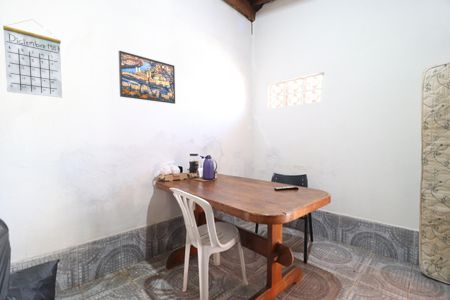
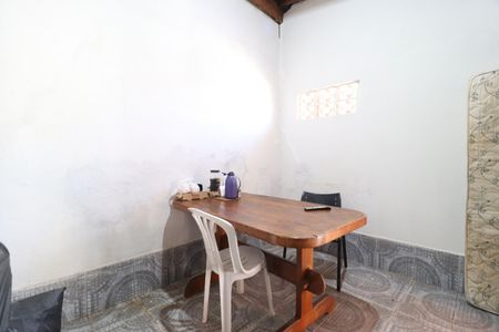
- calendar (34, 57)
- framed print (149, 79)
